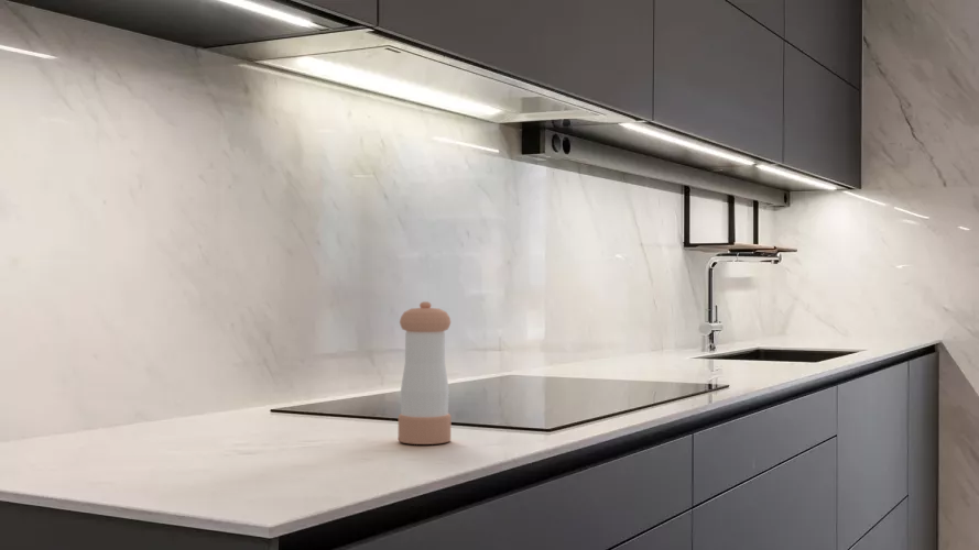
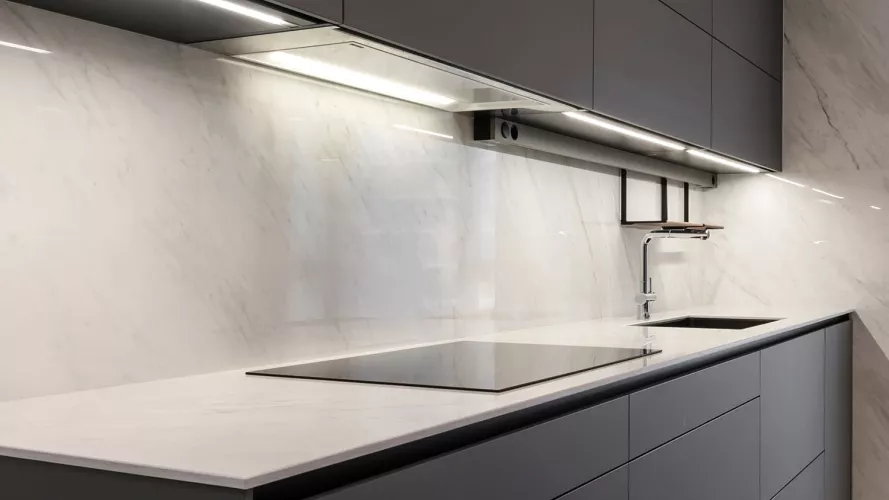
- pepper shaker (424, 371)
